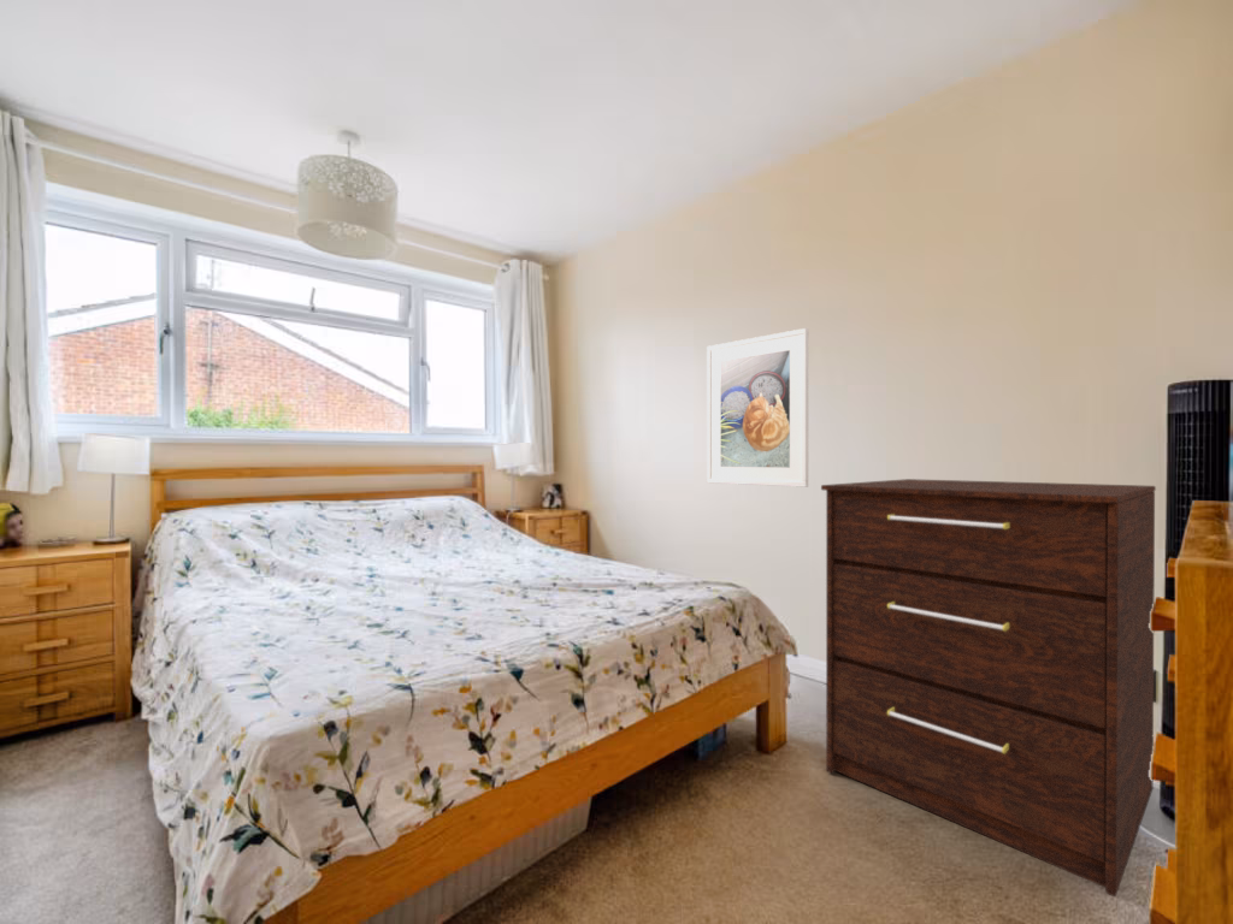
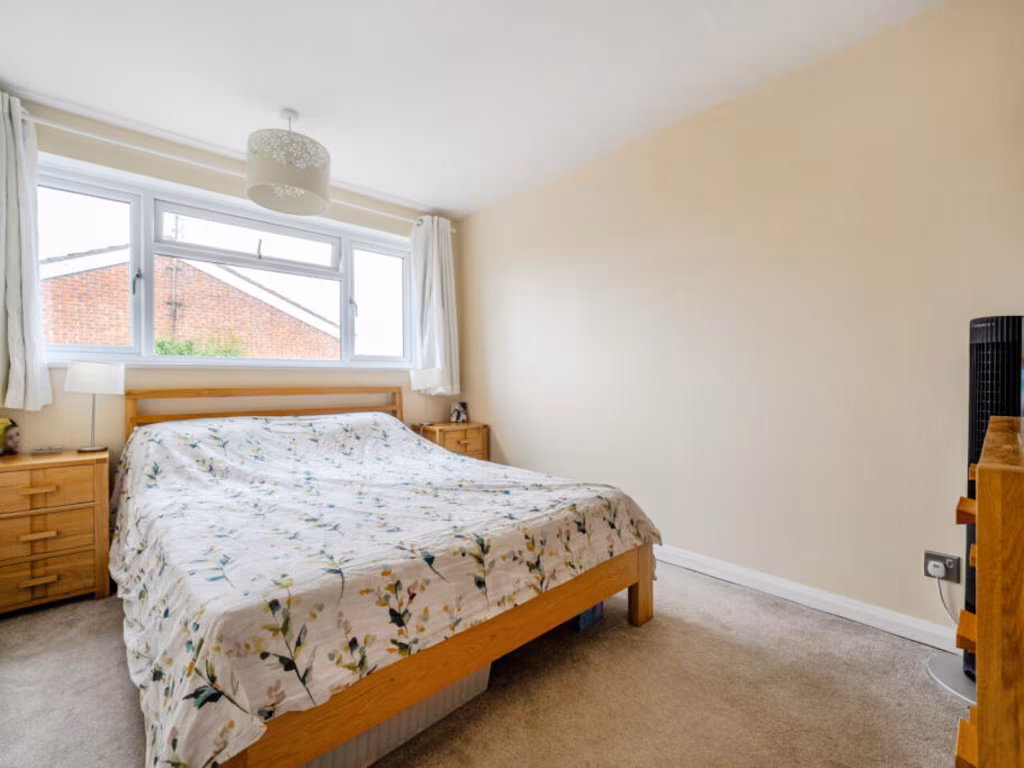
- dresser (981, 634)
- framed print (754, 411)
